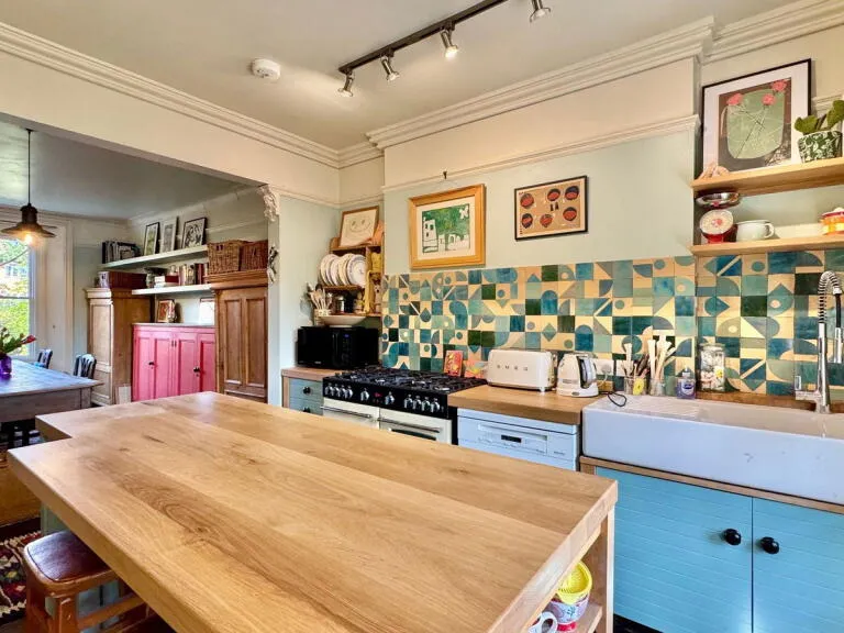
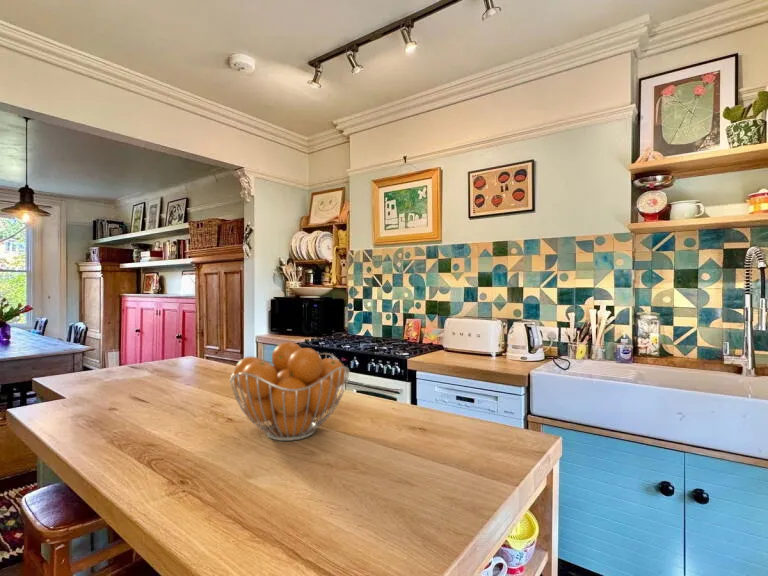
+ fruit basket (291, 388)
